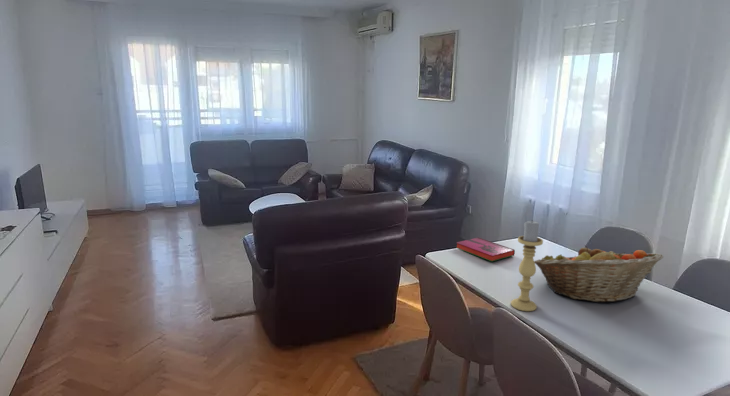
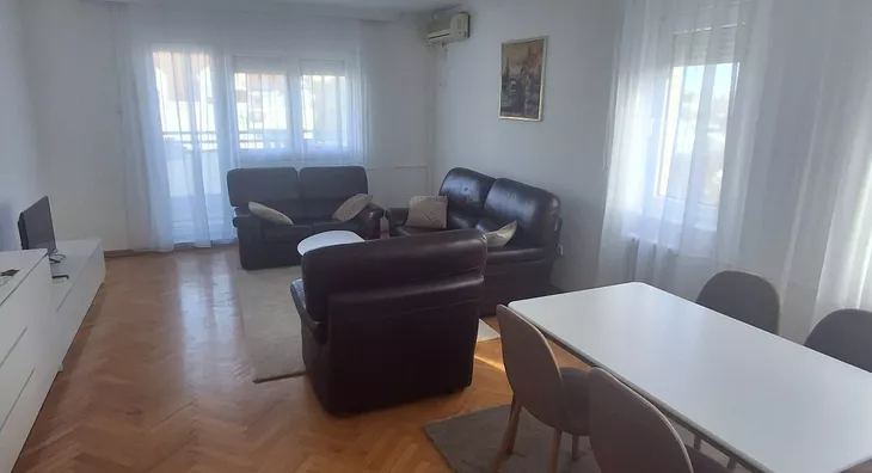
- hardback book (484, 248)
- candle holder (527, 263)
- fruit basket (595, 267)
